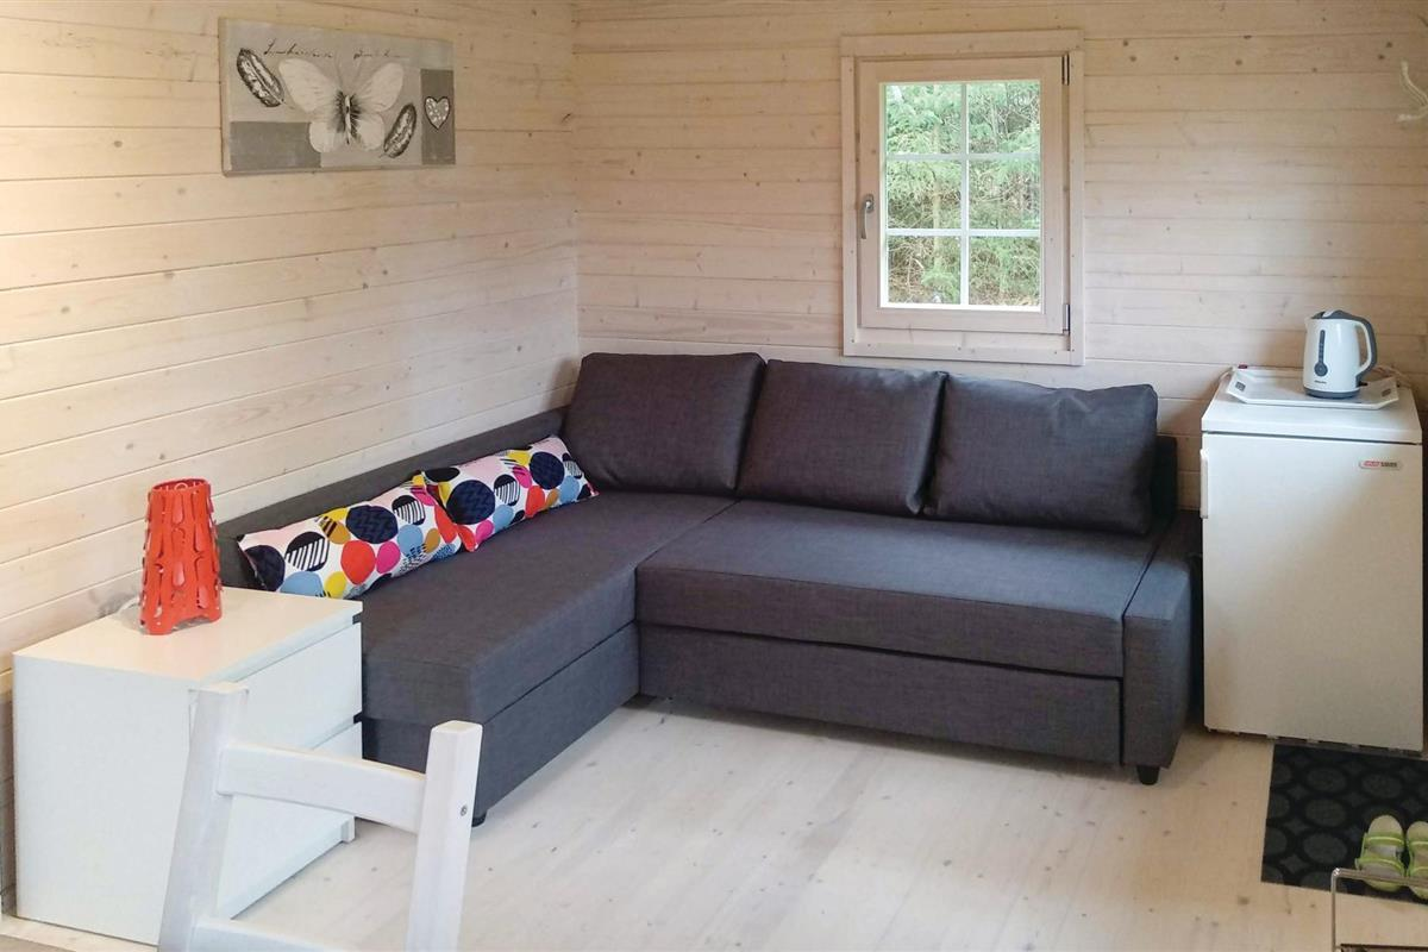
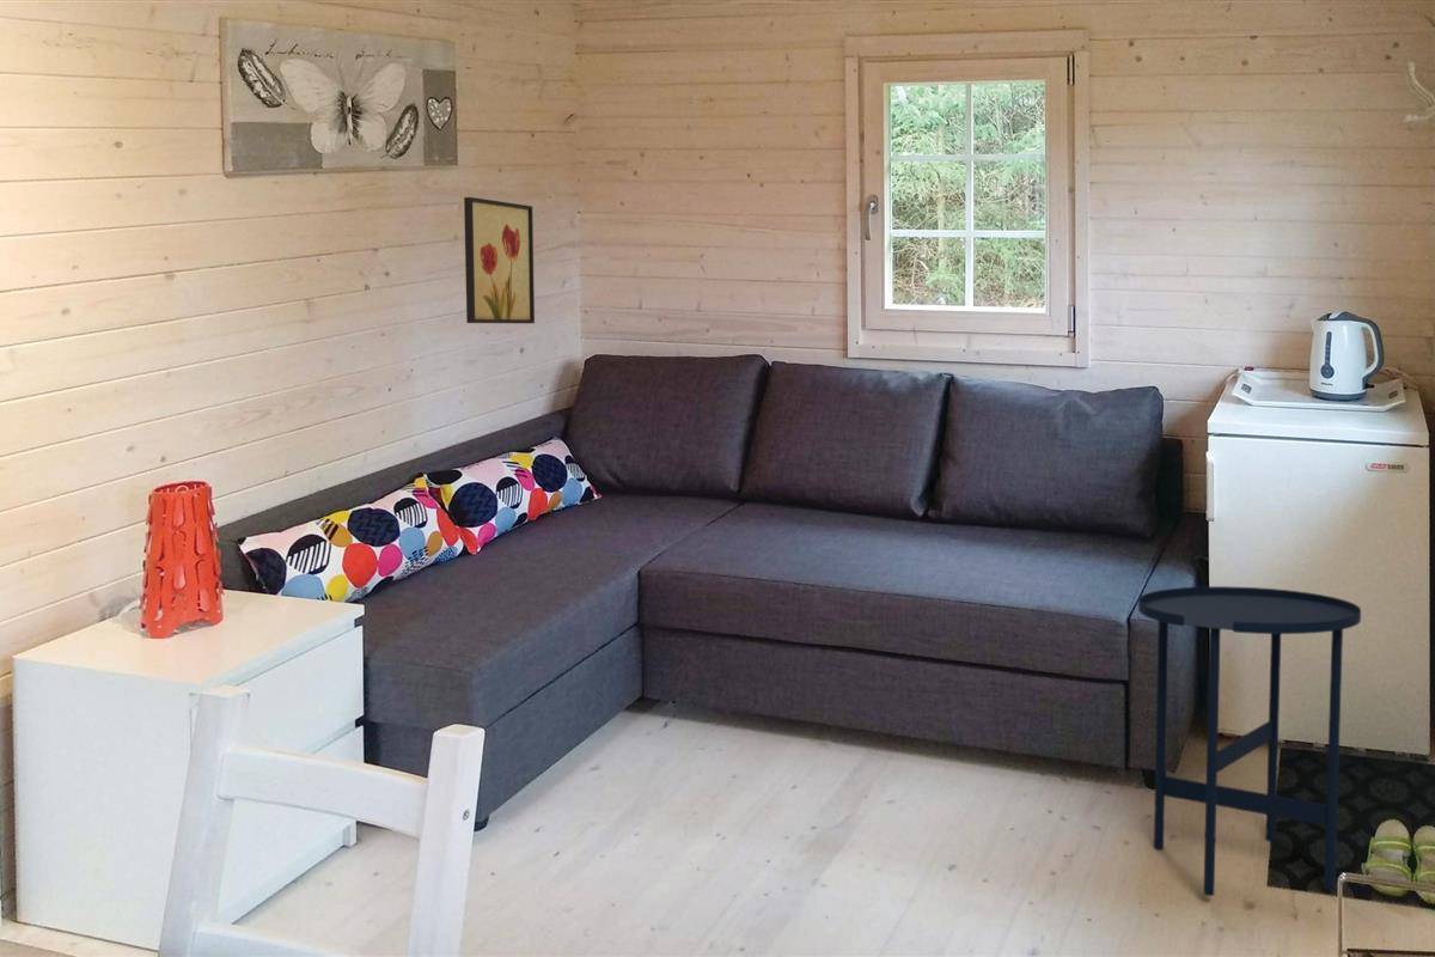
+ wall art (497, 262)
+ side table (1244, 737)
